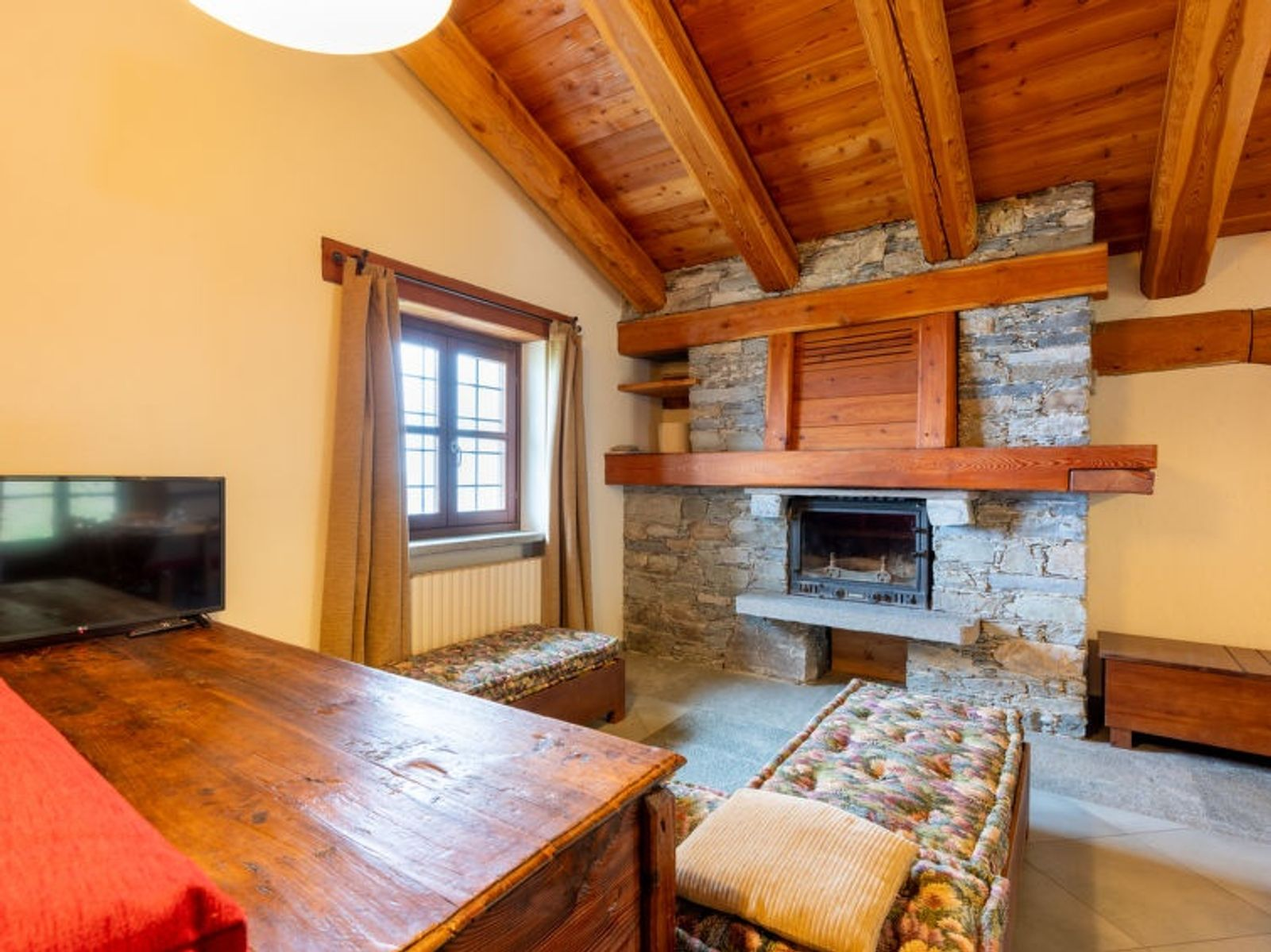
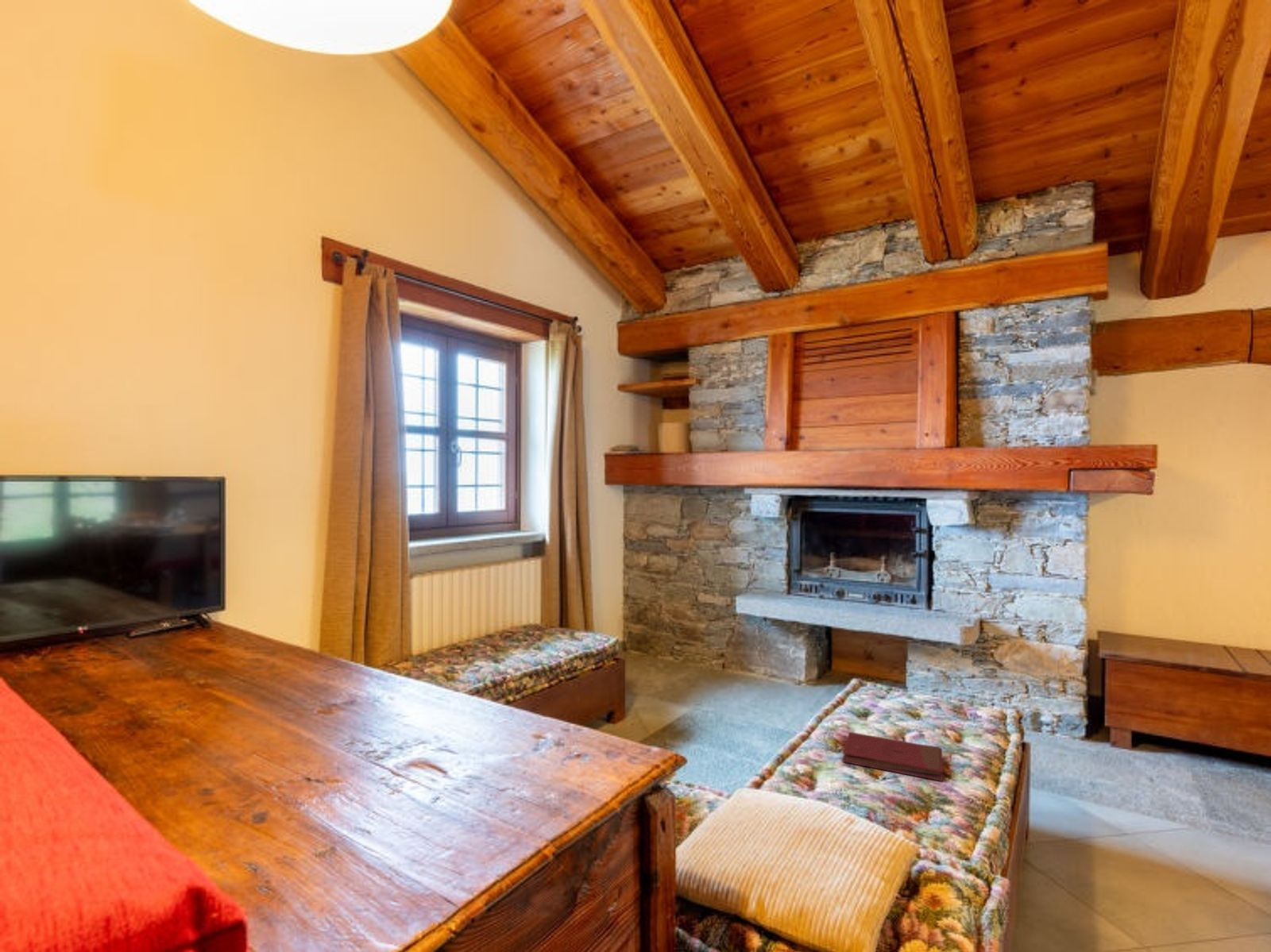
+ book (892, 754)
